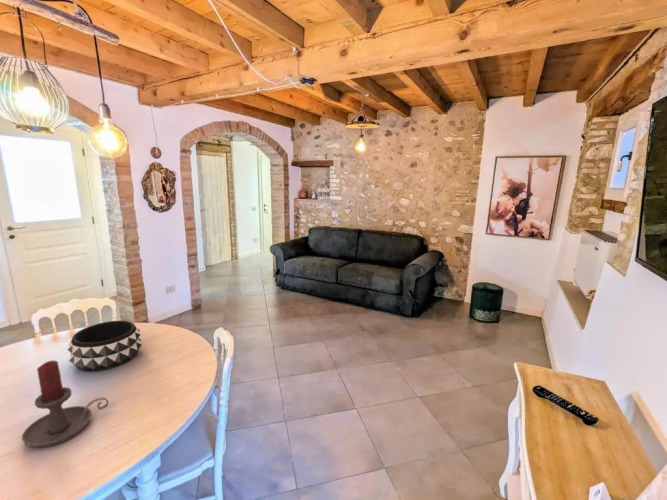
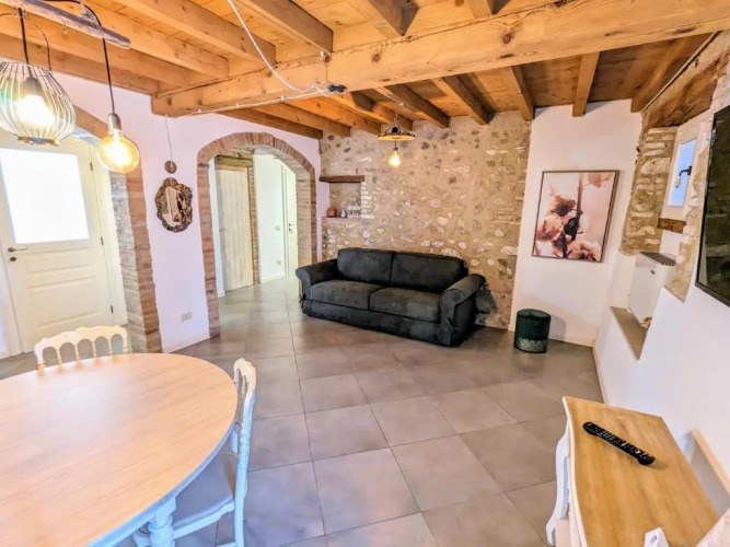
- candle holder (63, 393)
- decorative bowl (106, 344)
